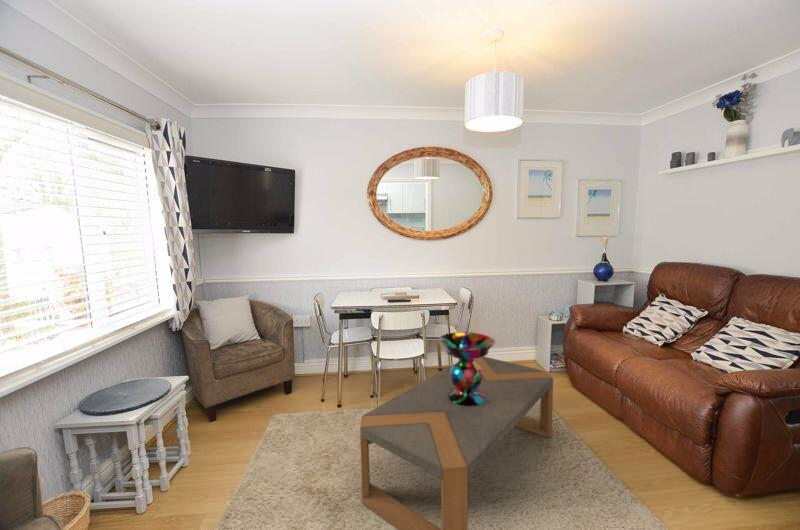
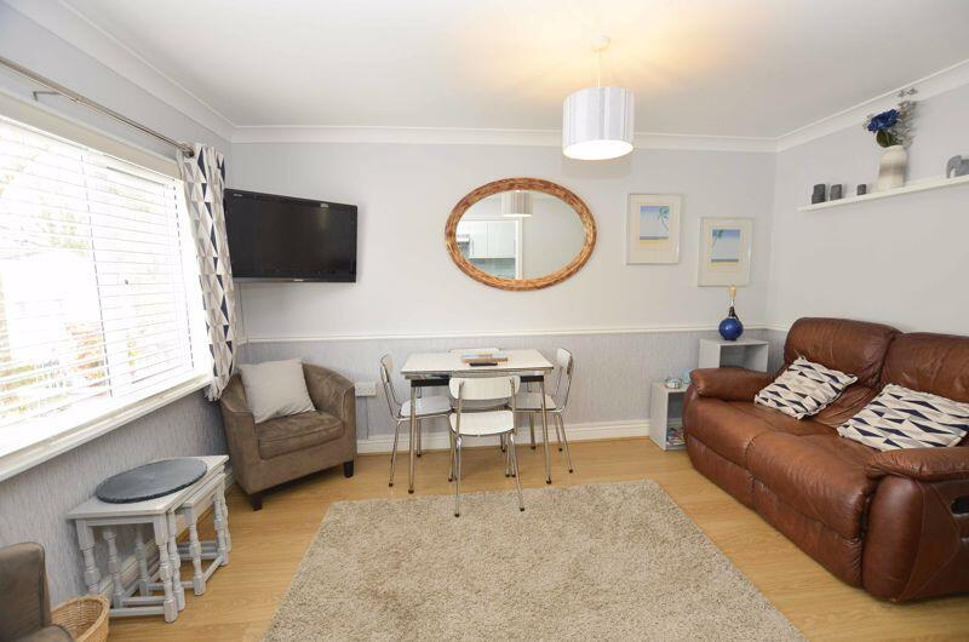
- coffee table (467, 427)
- decorative bowl (466, 368)
